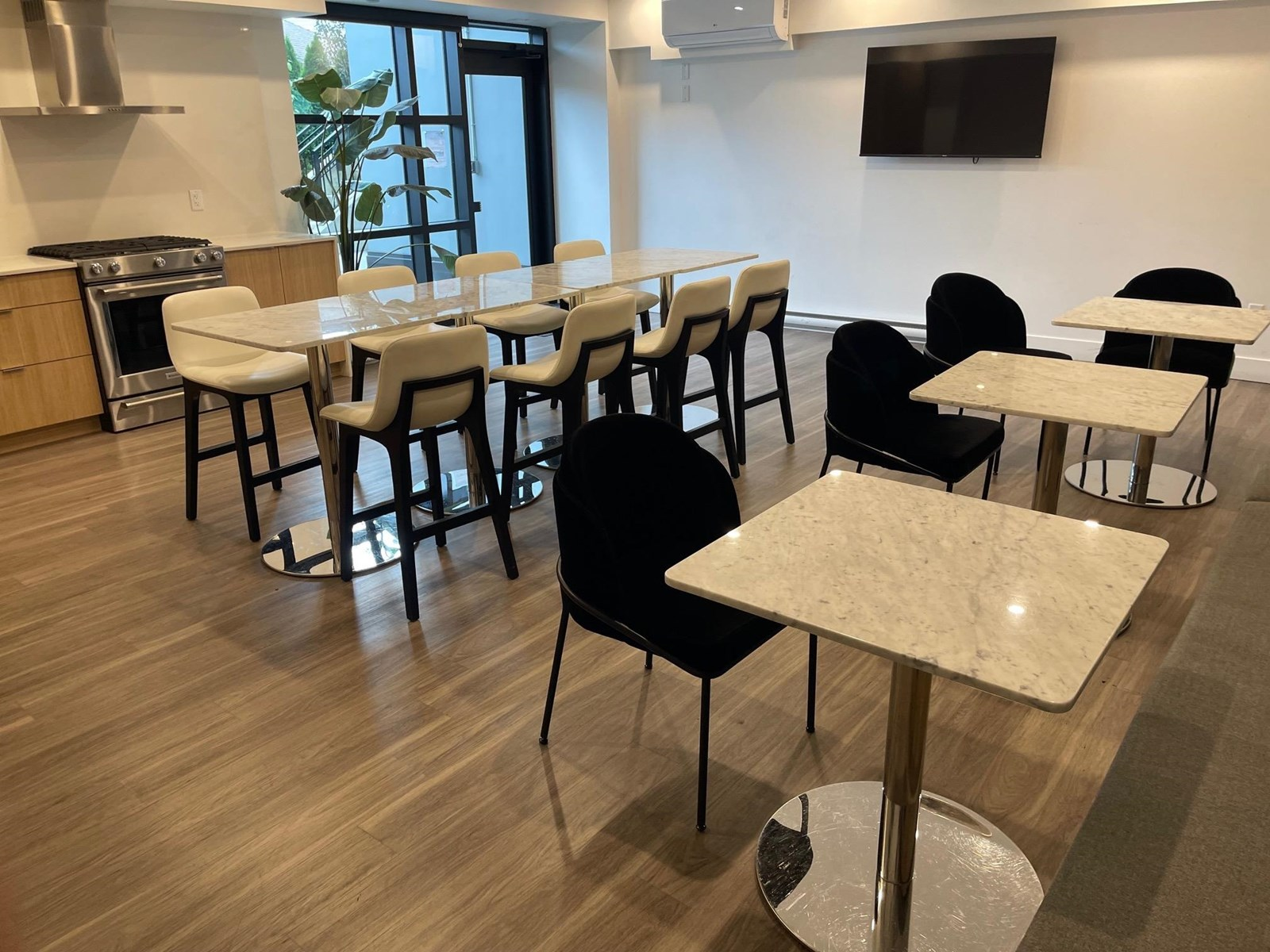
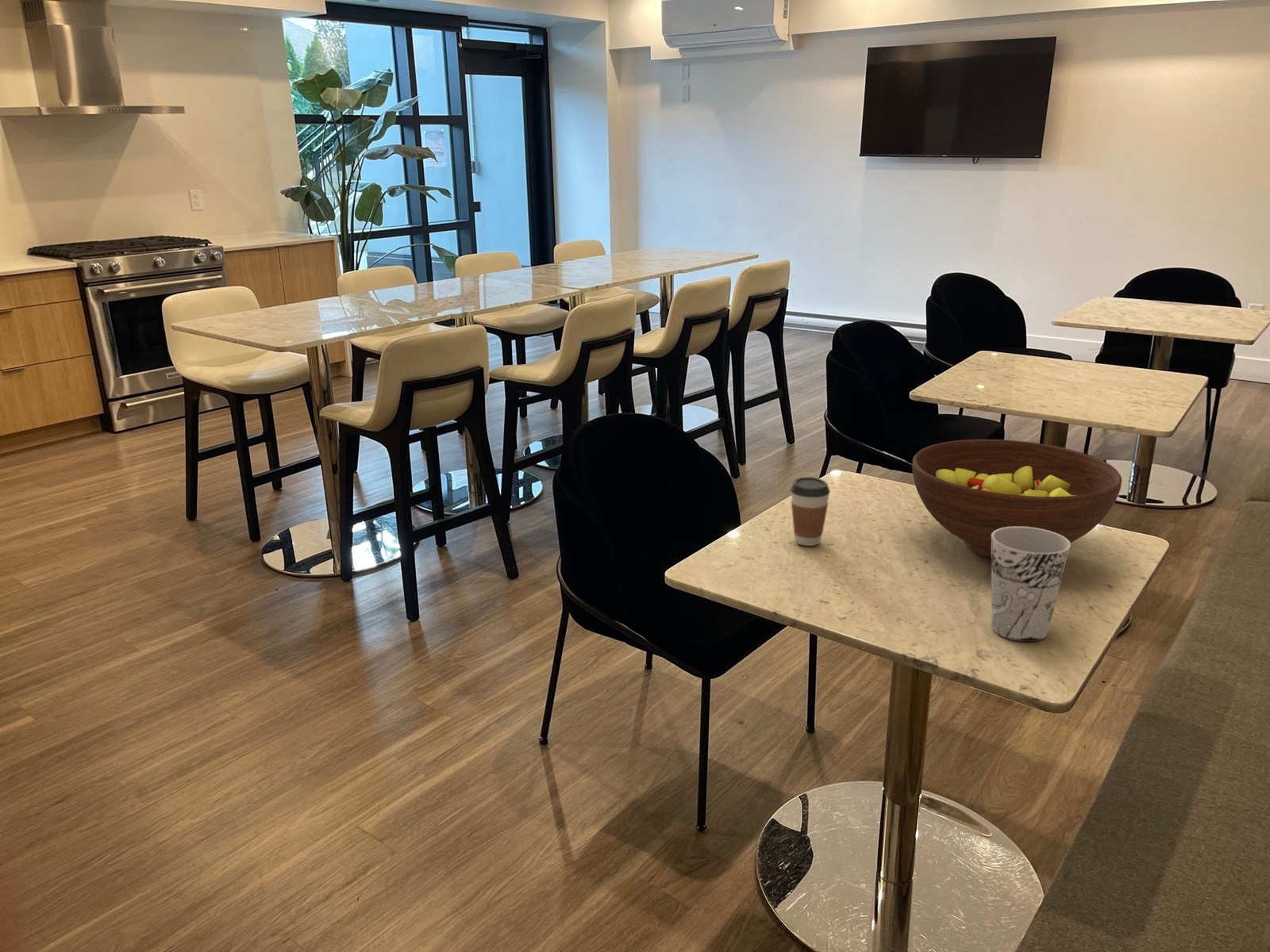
+ cup (1024, 585)
+ fruit bowl (1008, 508)
+ coffee cup (809, 512)
